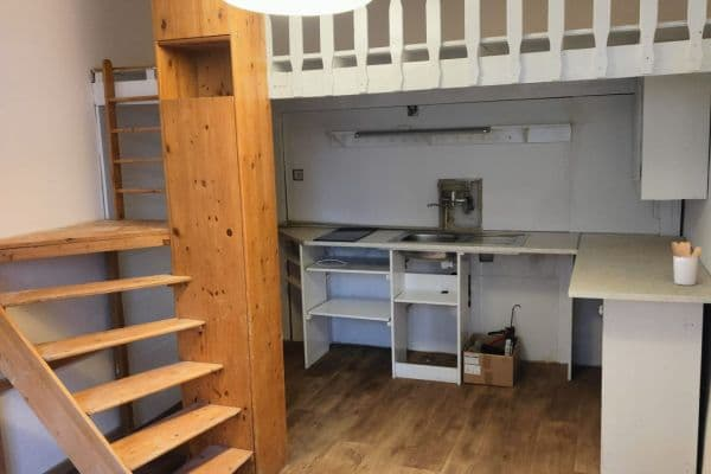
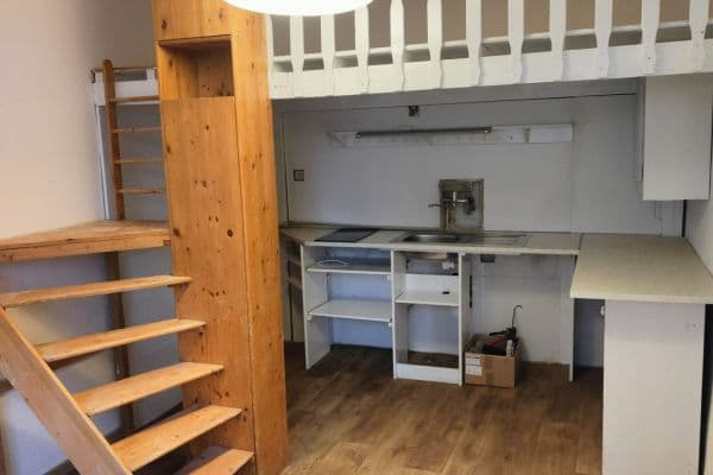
- utensil holder (684, 262)
